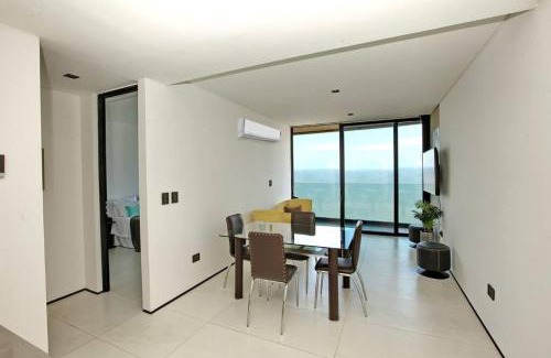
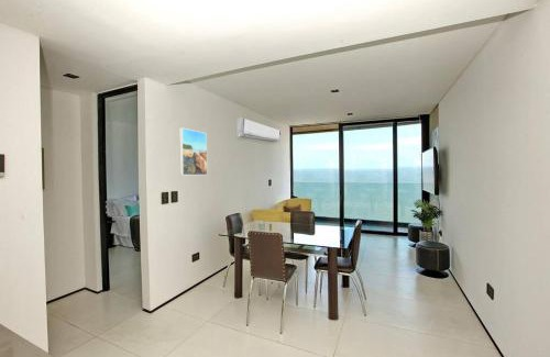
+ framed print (194, 153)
